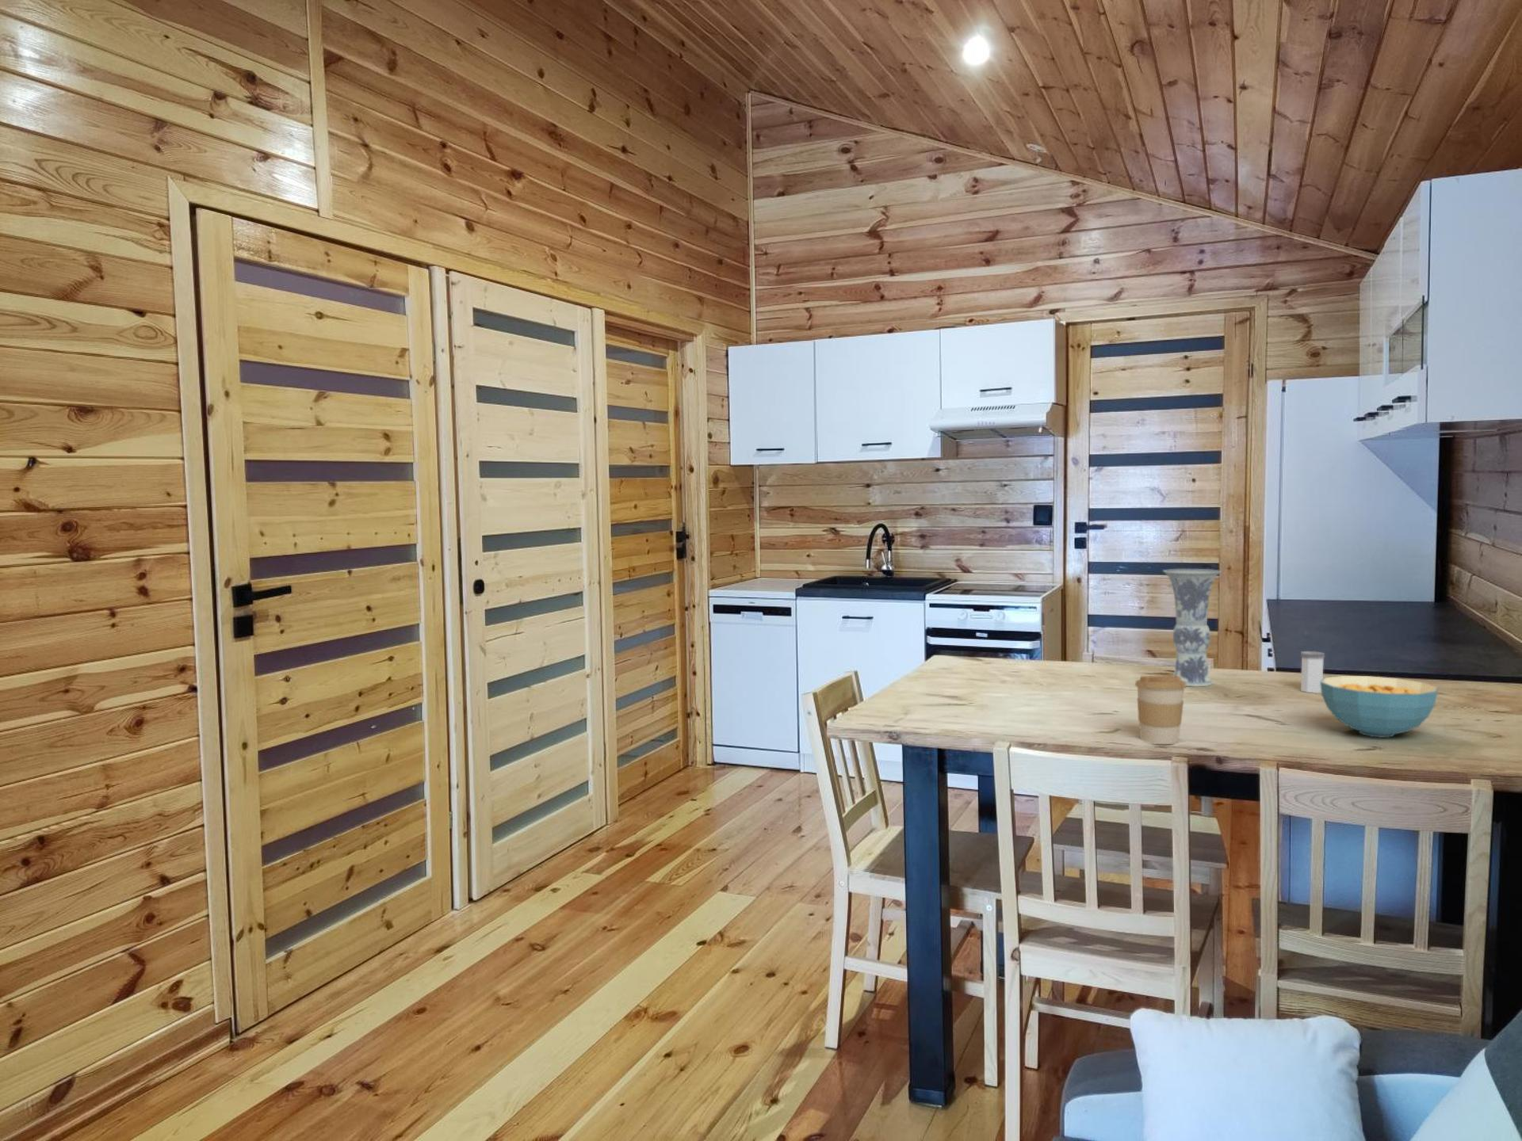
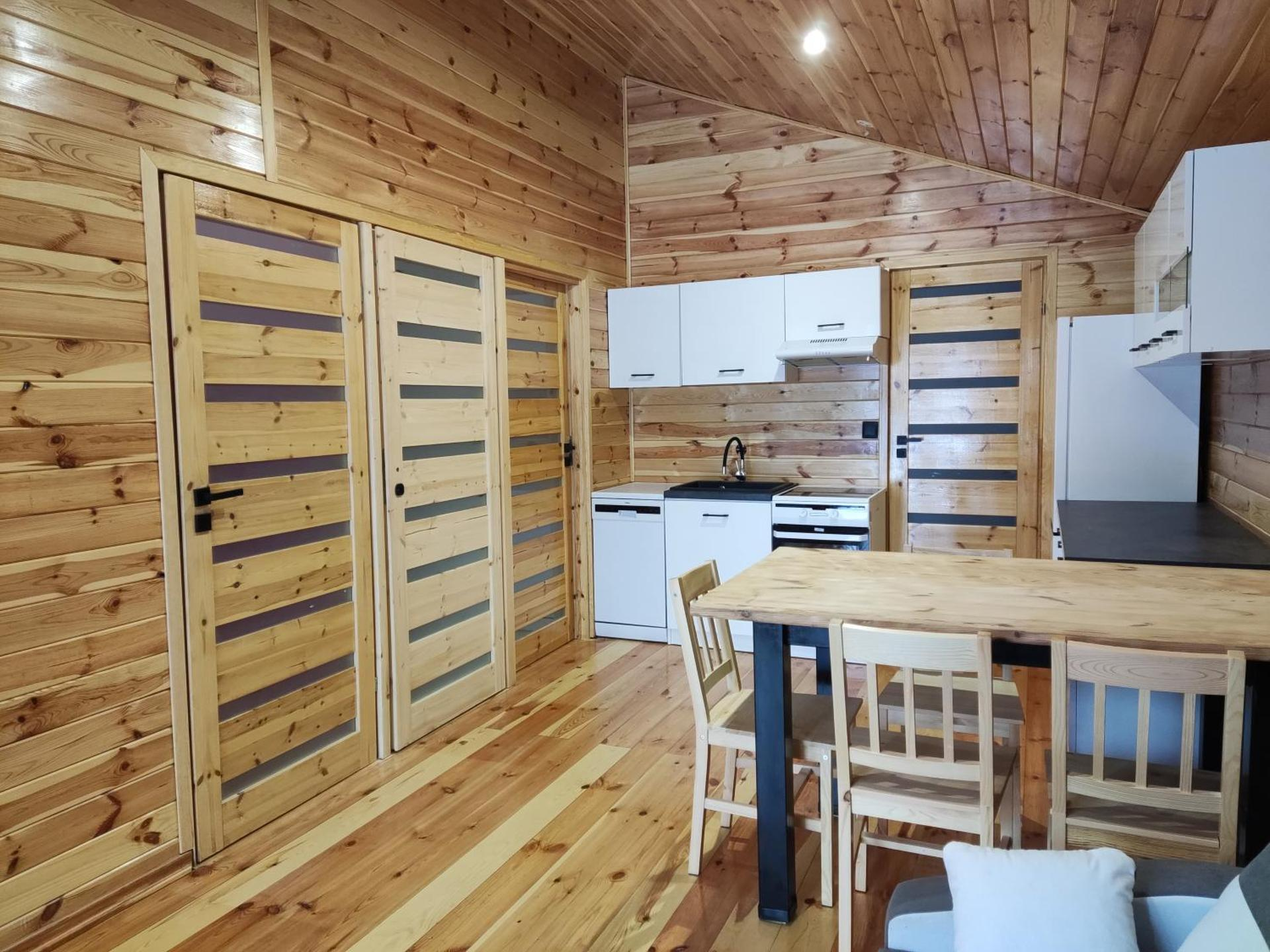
- cereal bowl (1377, 710)
- vase (1191, 627)
- coffee cup (1160, 707)
- salt shaker (1312, 672)
